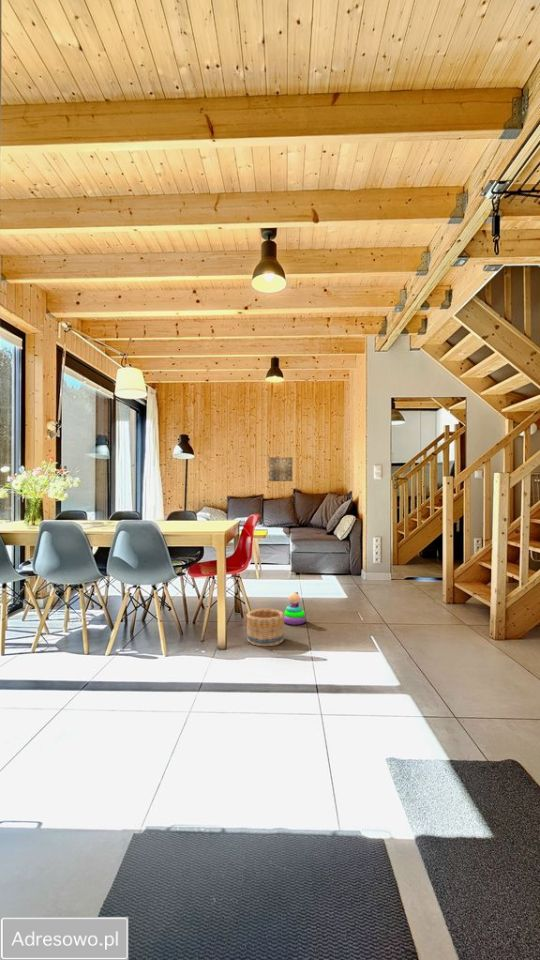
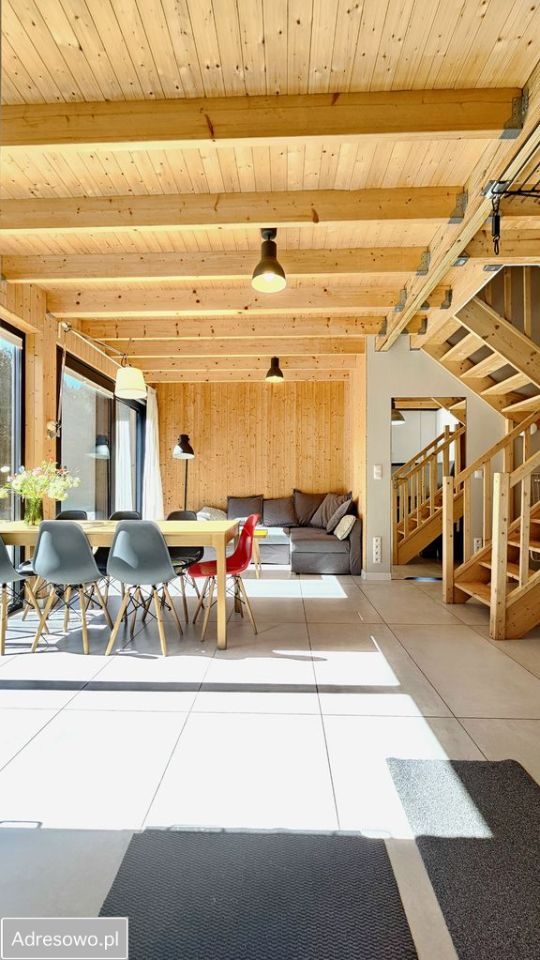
- stacking toy (294, 607)
- wall art (280, 469)
- basket (265, 626)
